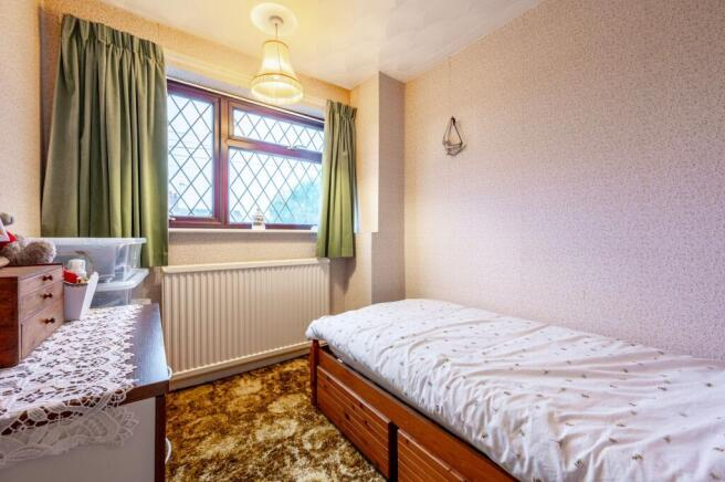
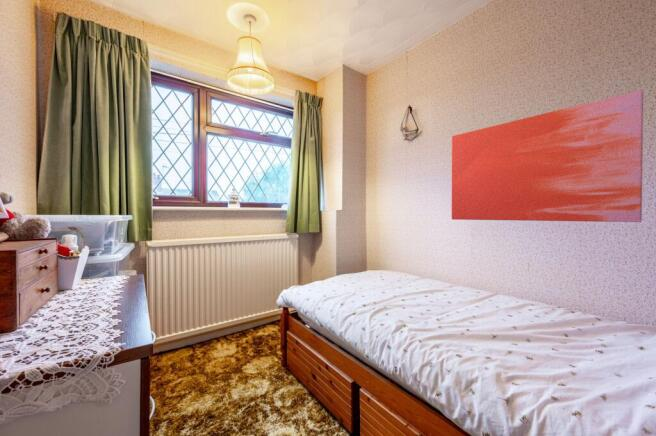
+ wall art (526, 169)
